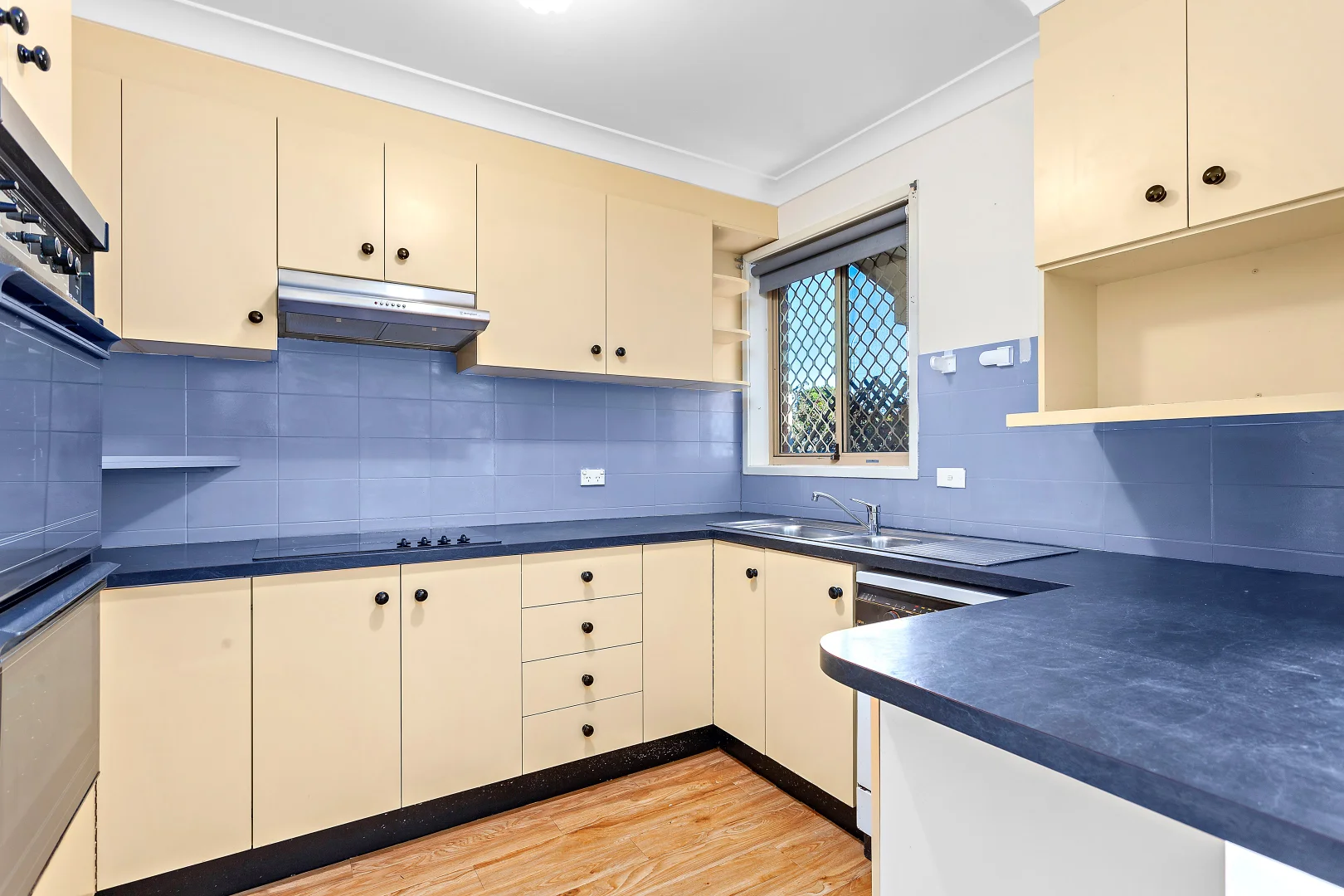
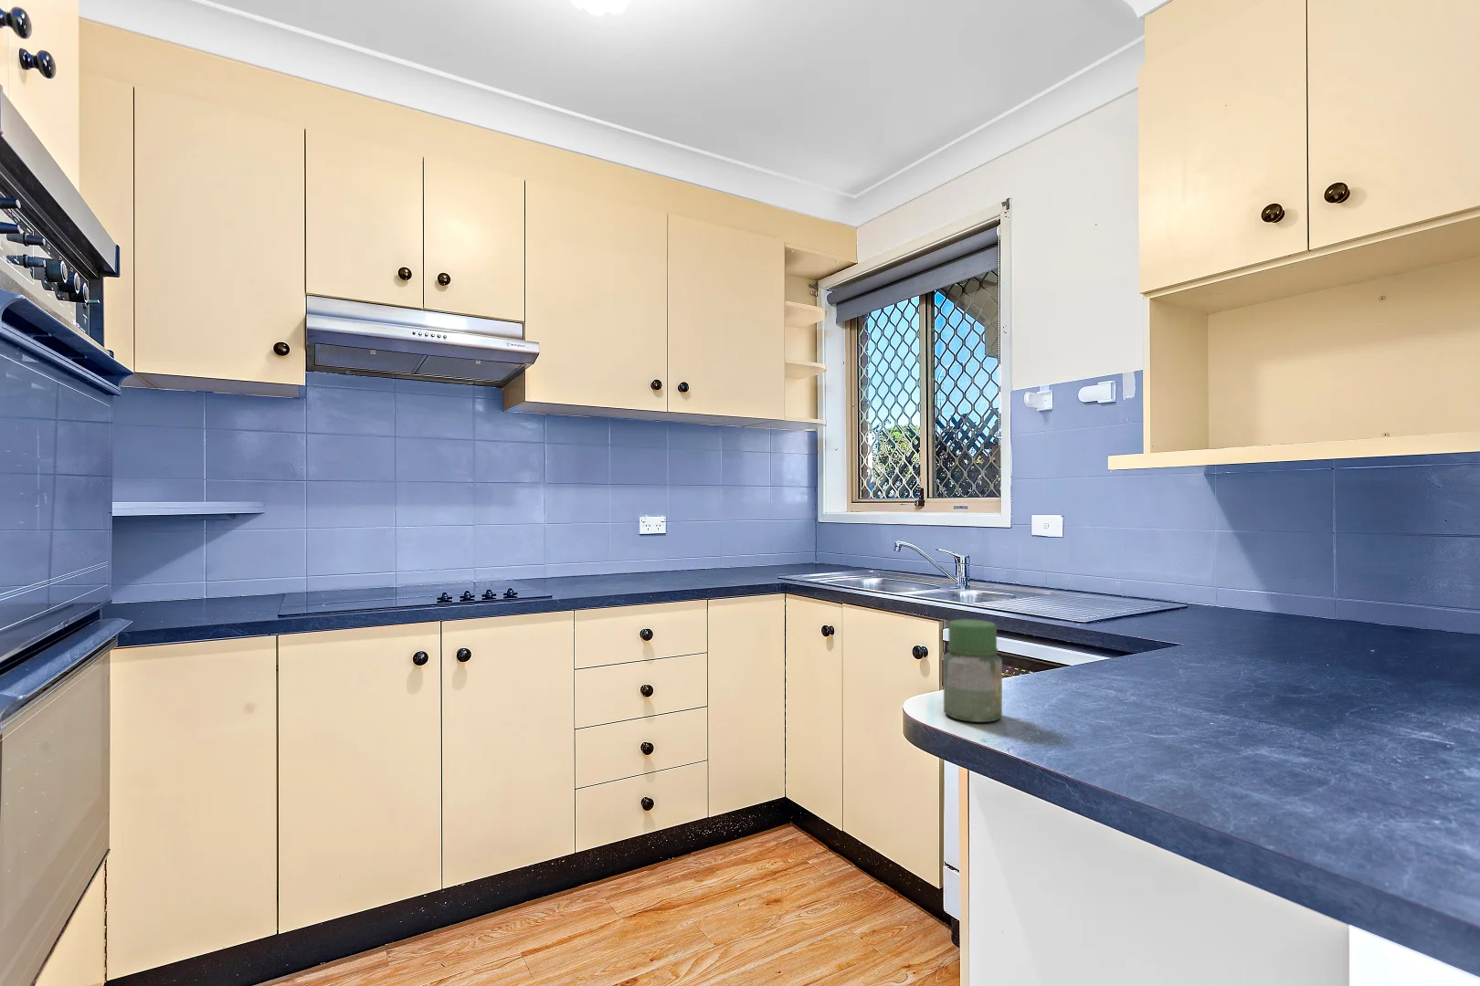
+ jar (972, 668)
